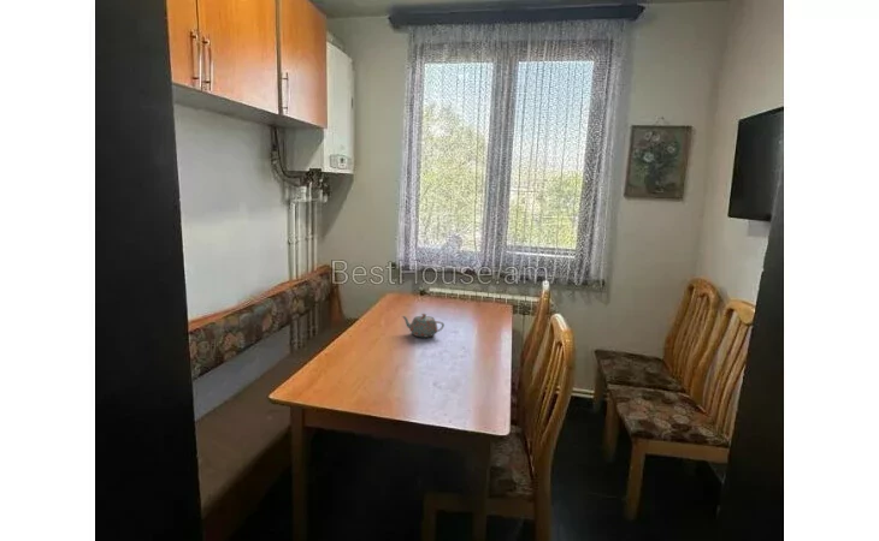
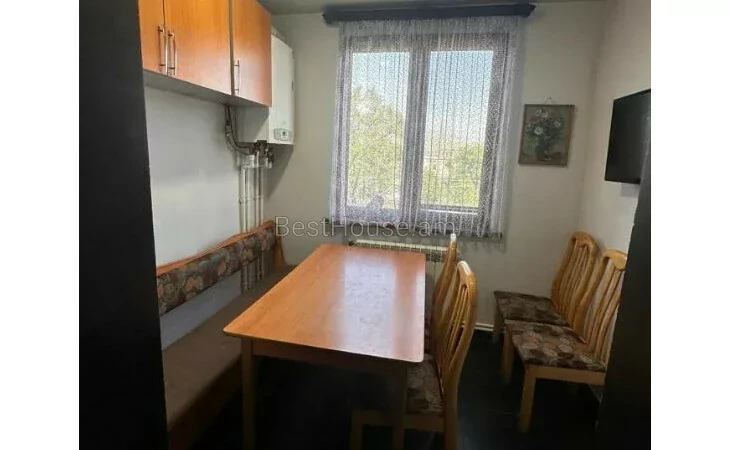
- teapot (421, 323)
